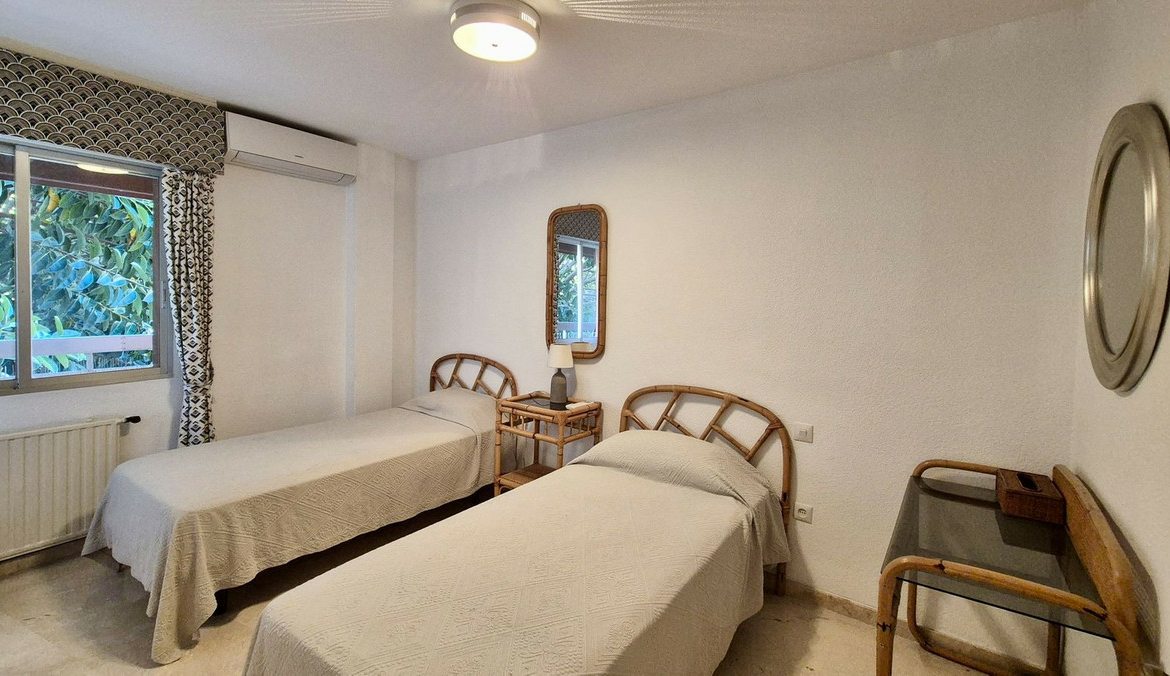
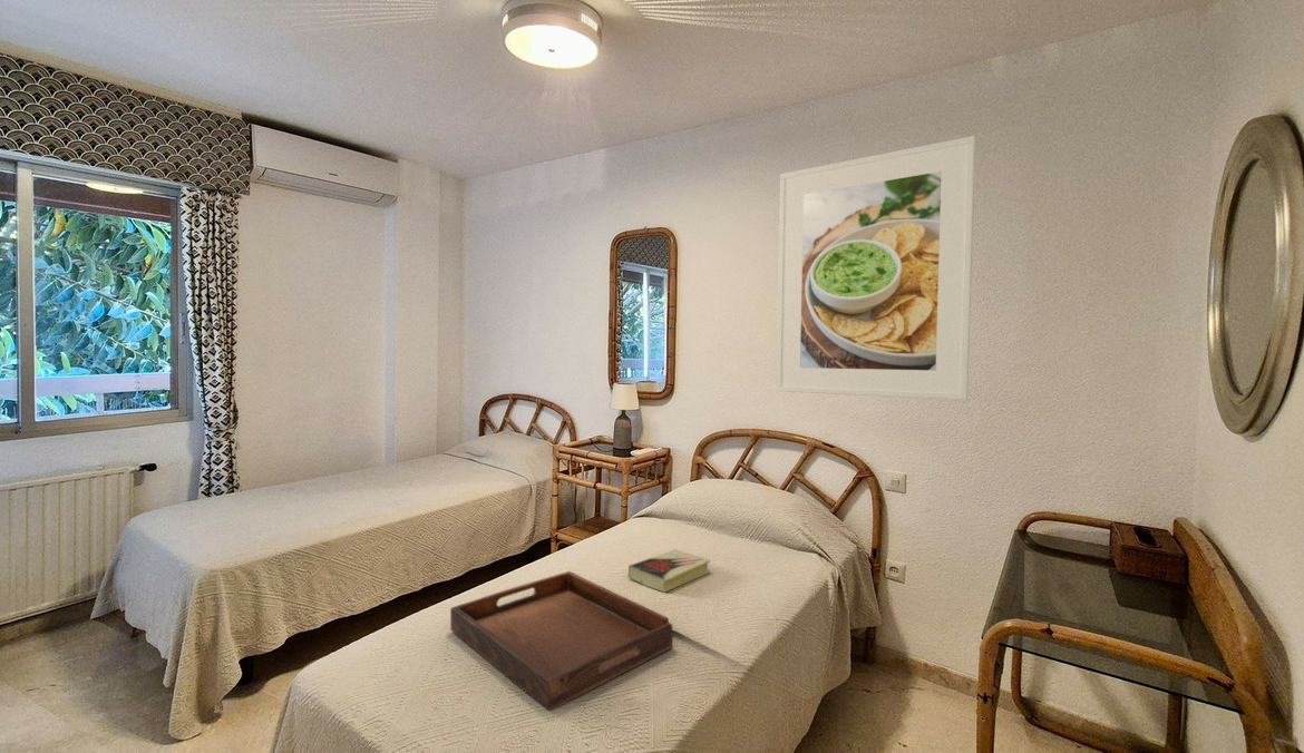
+ book (670, 568)
+ serving tray (561, 626)
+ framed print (865, 276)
